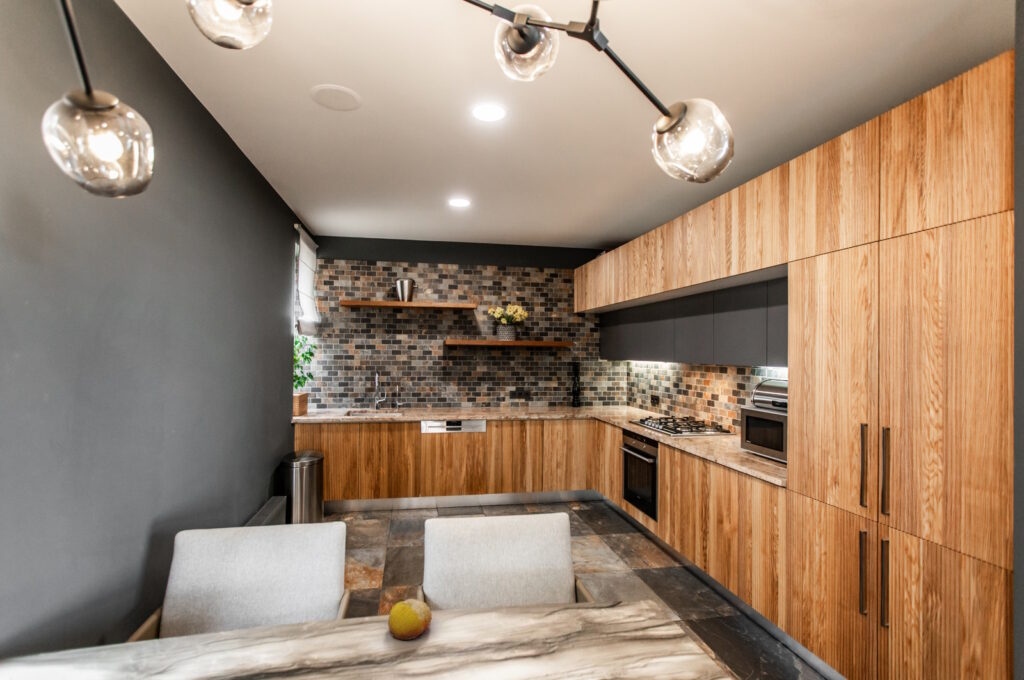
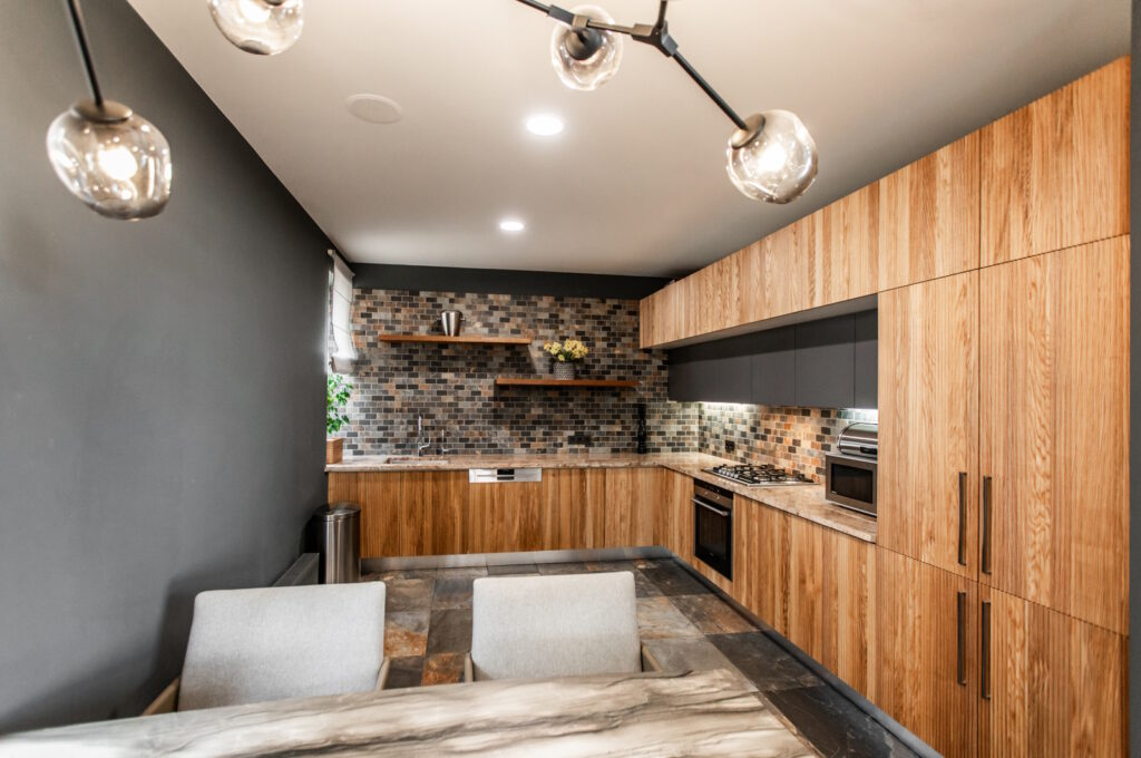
- fruit (410, 615)
